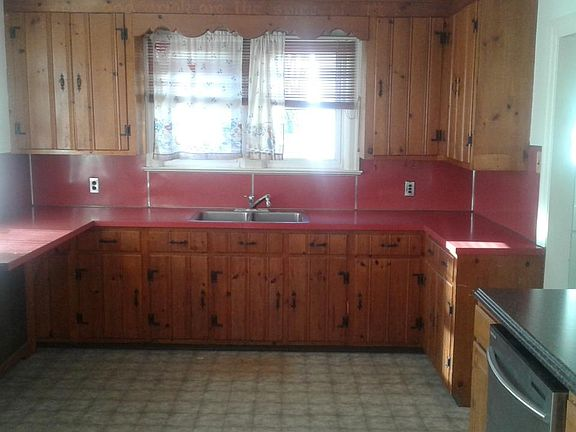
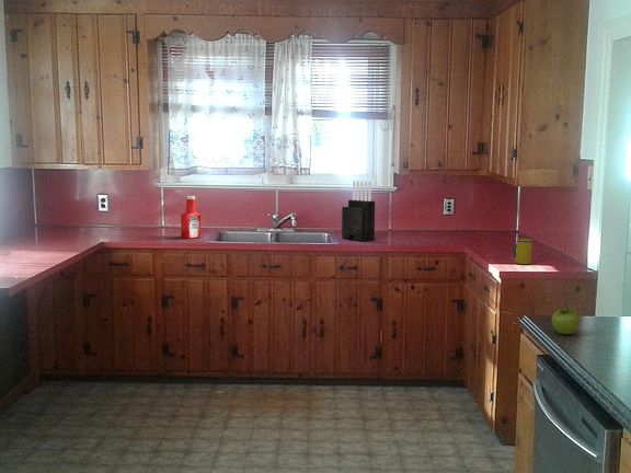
+ mug (520, 251)
+ soap bottle (191, 217)
+ fruit (564, 321)
+ knife block (356, 210)
